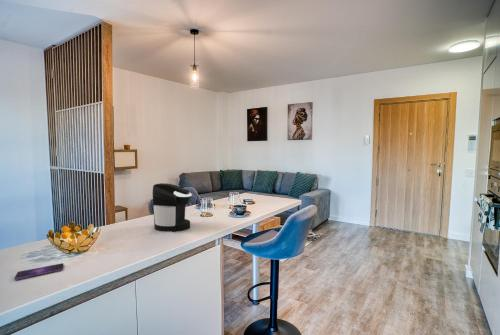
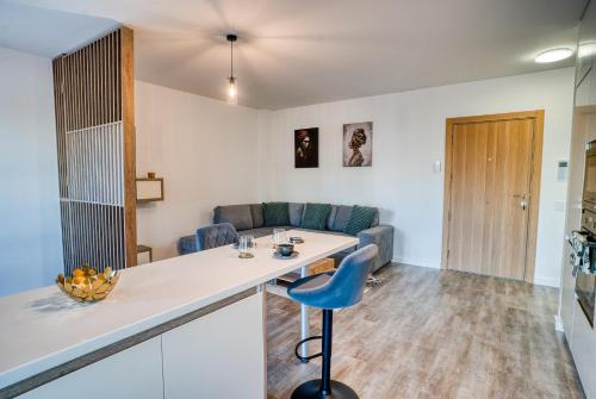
- coffee maker (173, 205)
- smartphone (40, 271)
